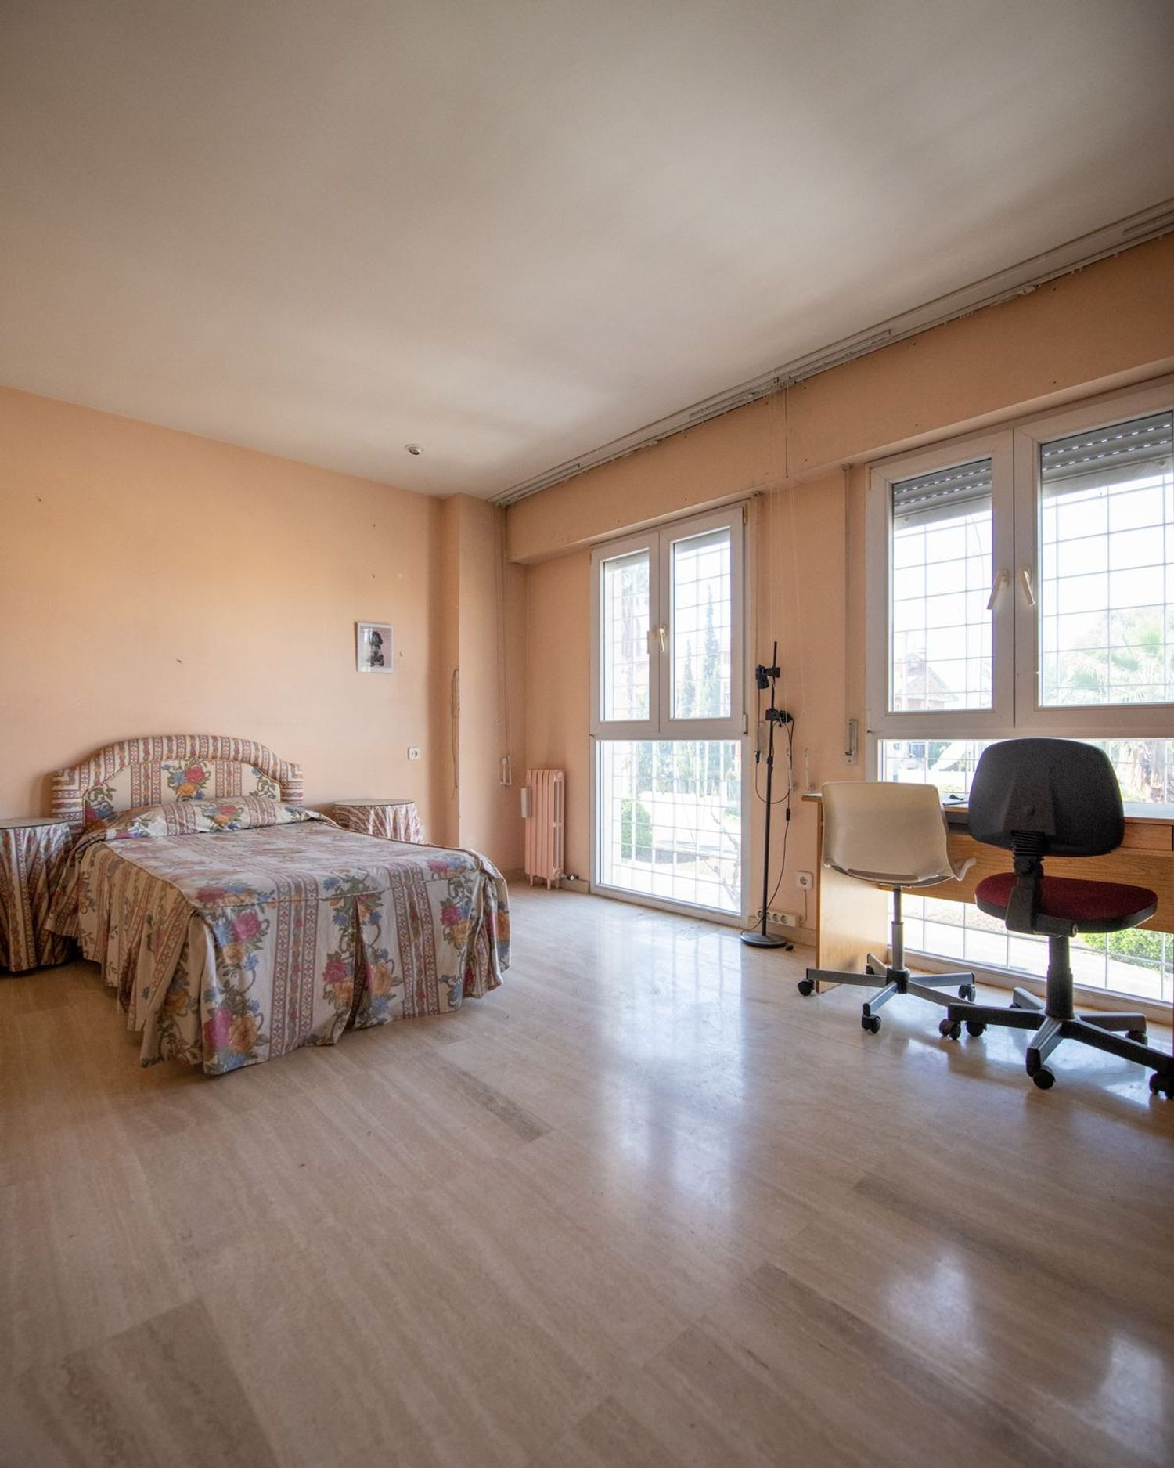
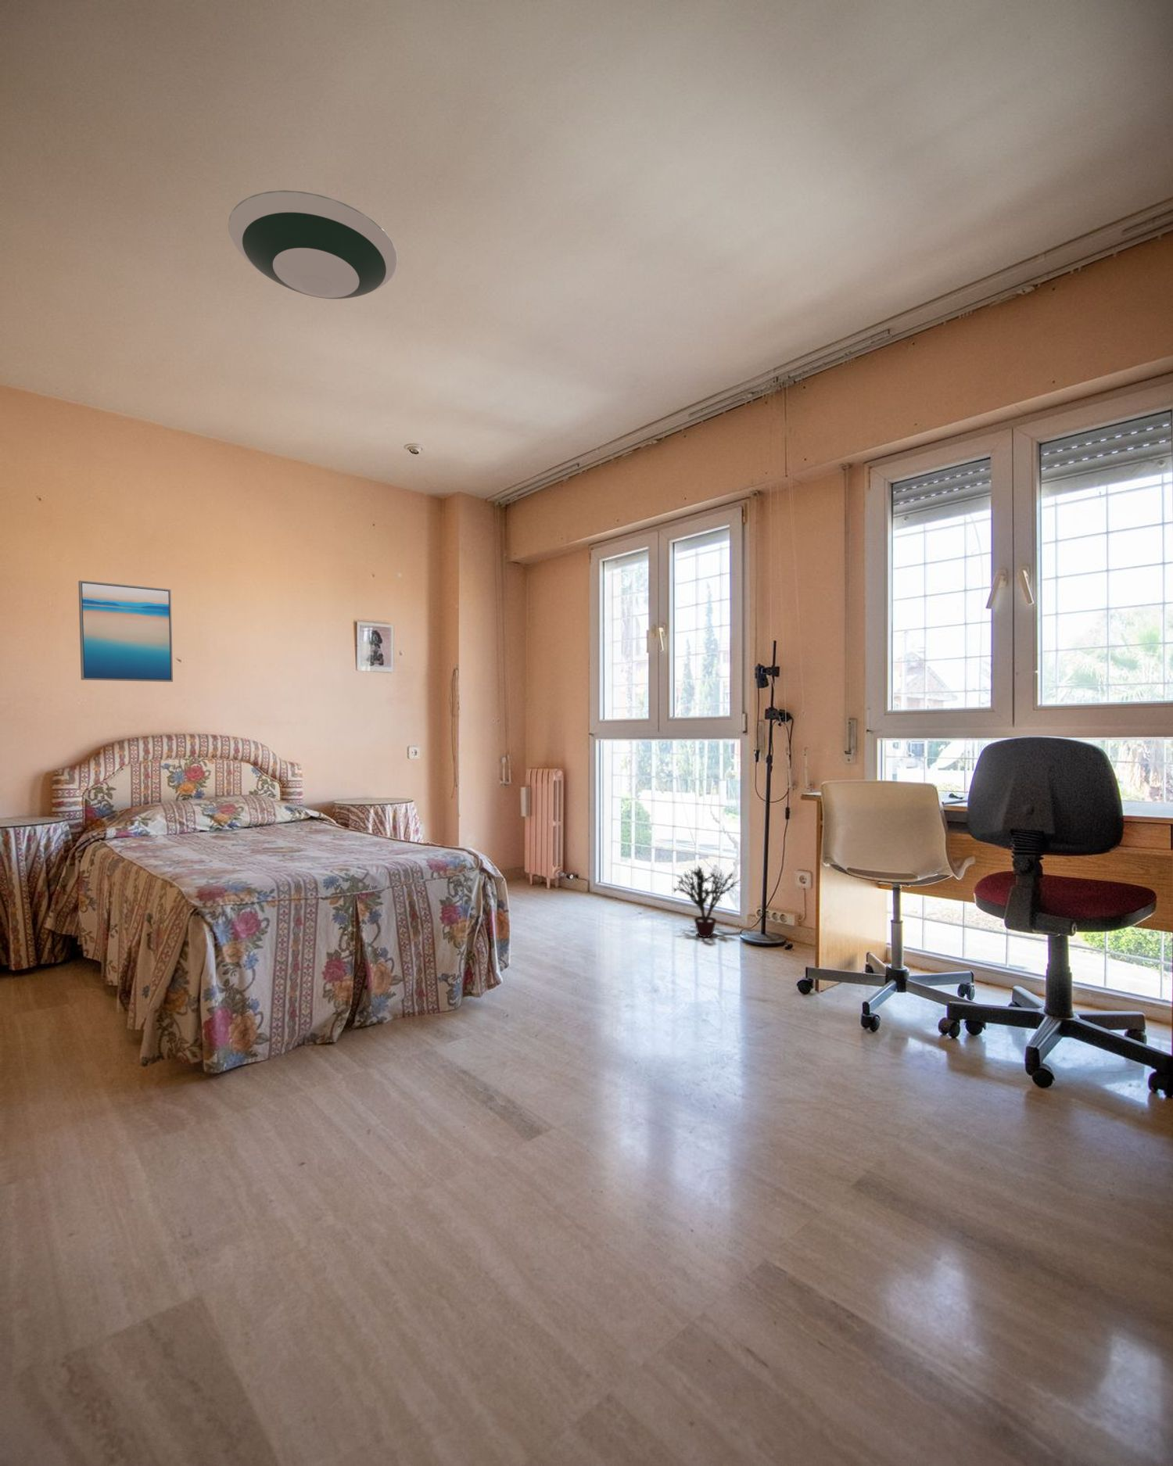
+ wall art (127, 633)
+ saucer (317, 267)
+ potted plant (704, 901)
